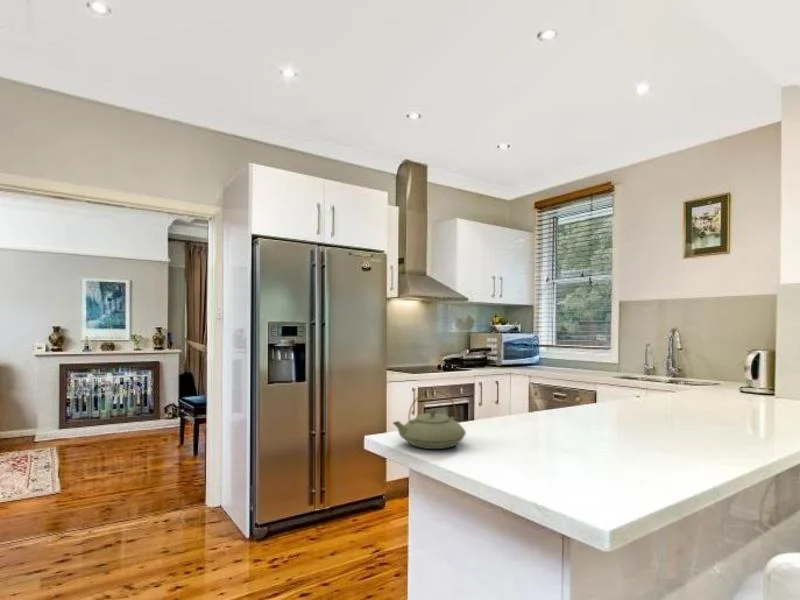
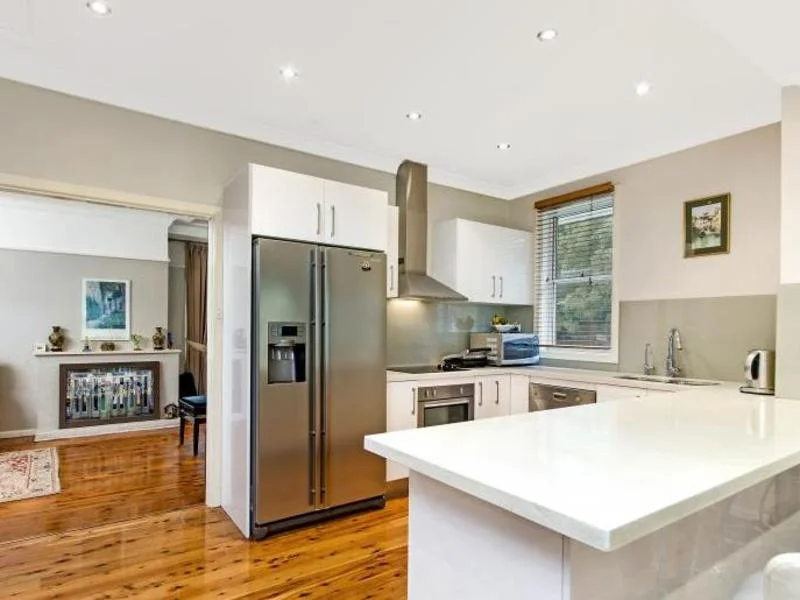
- teapot (428, 417)
